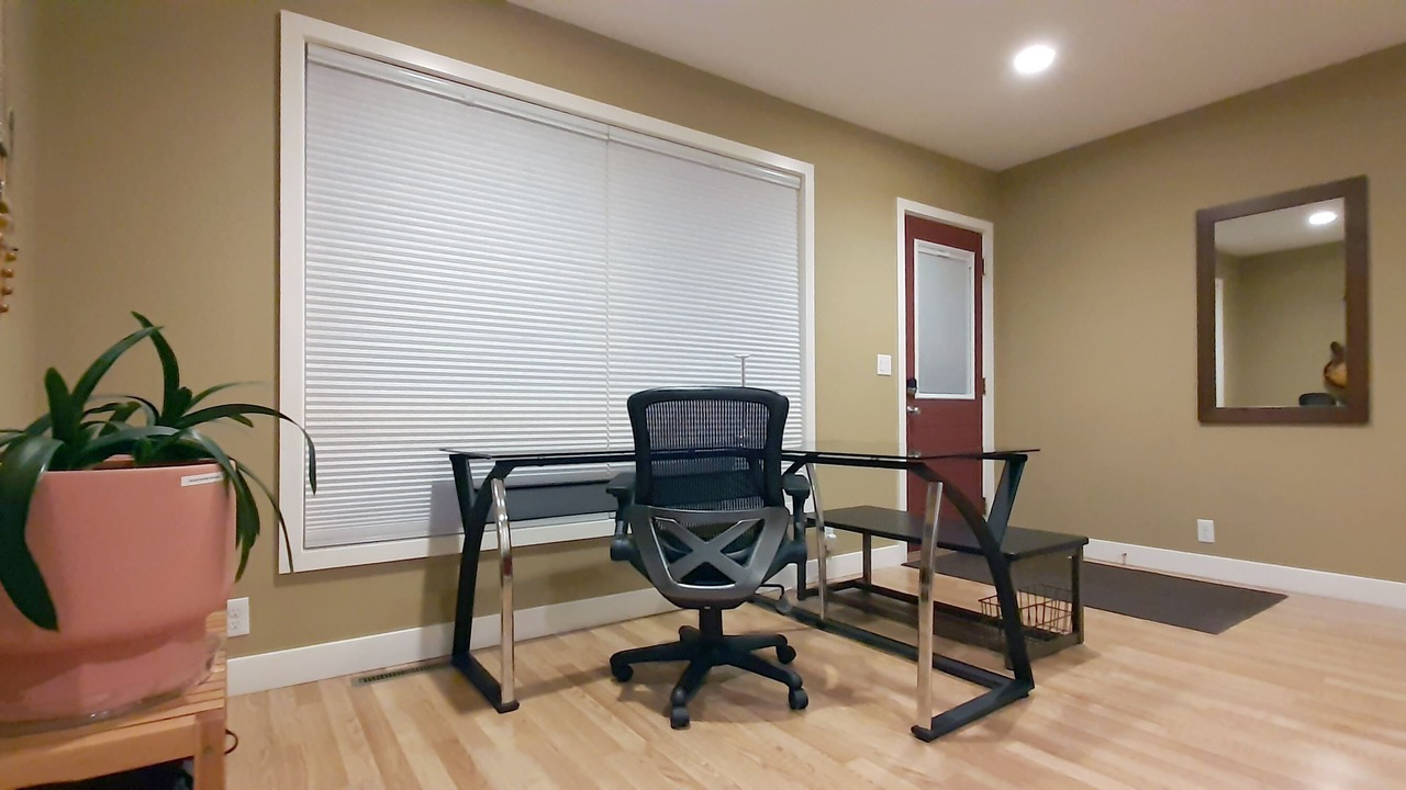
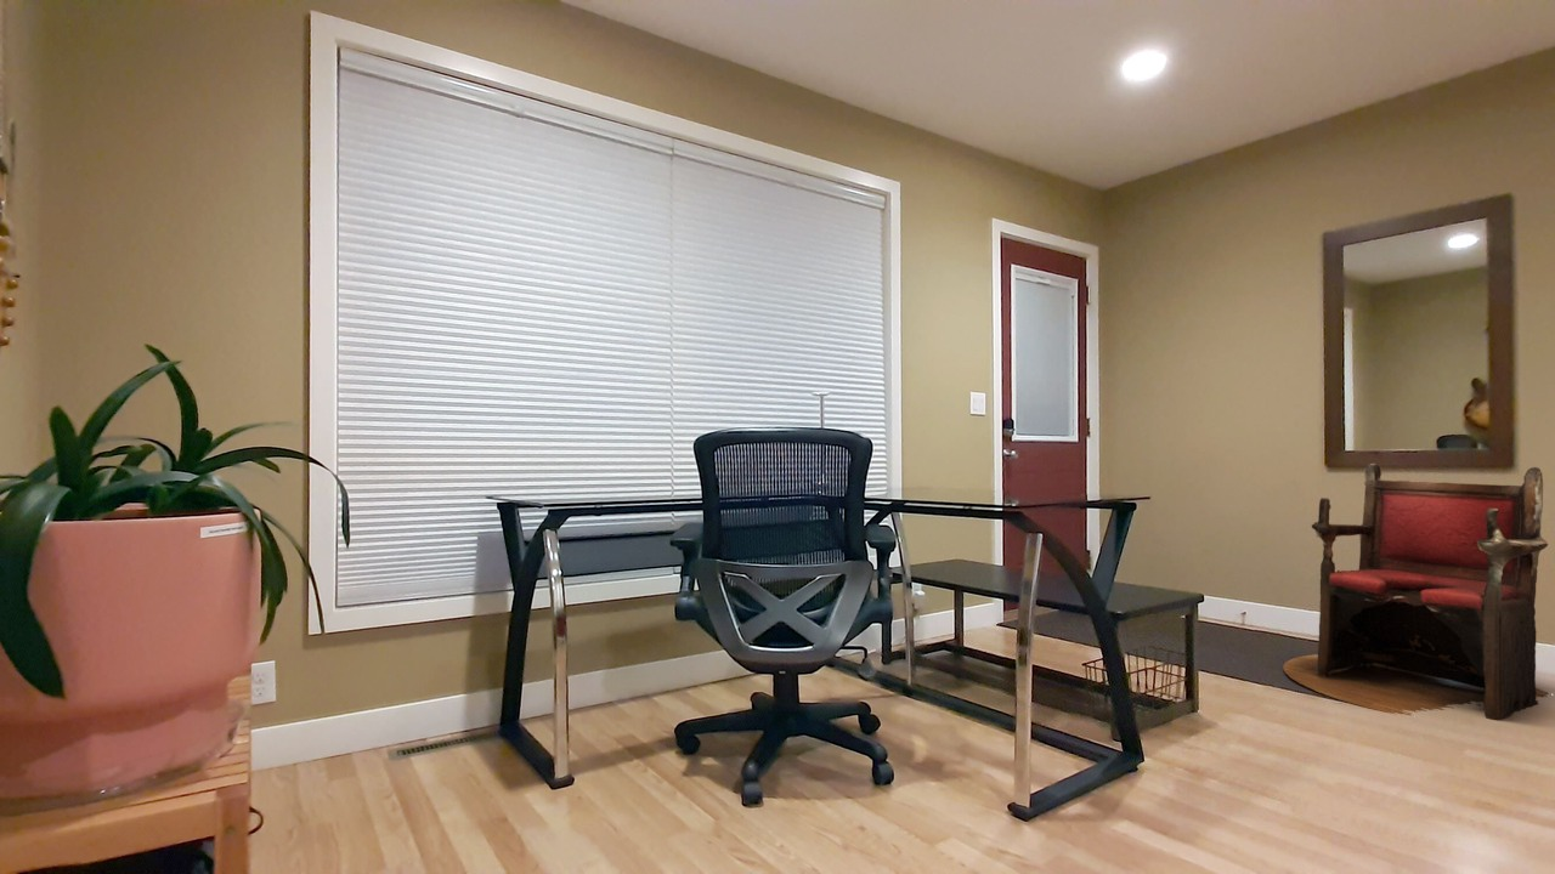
+ armchair (1417, 577)
